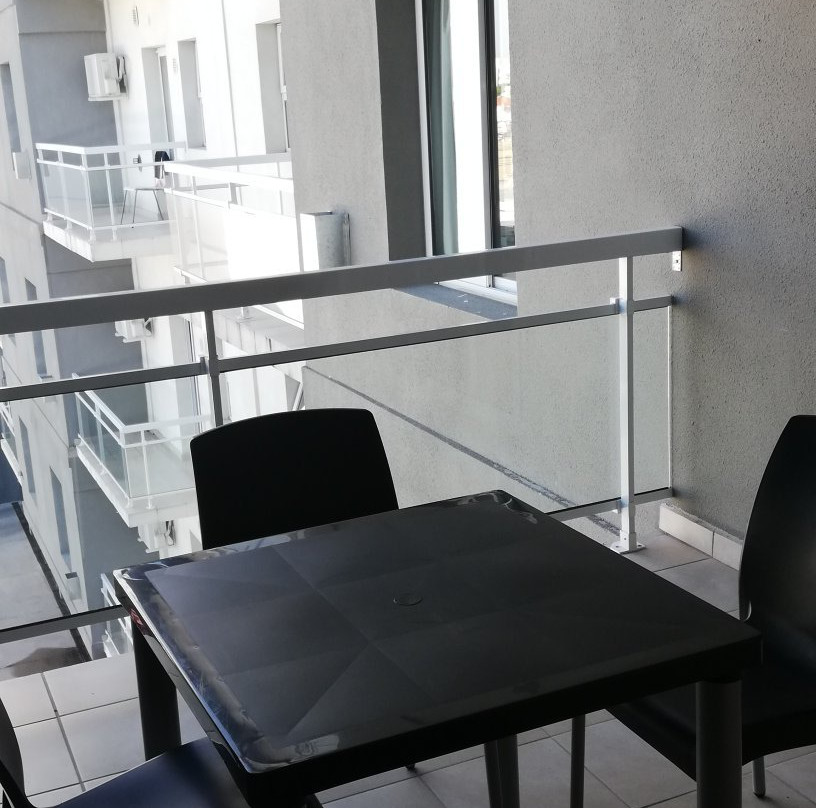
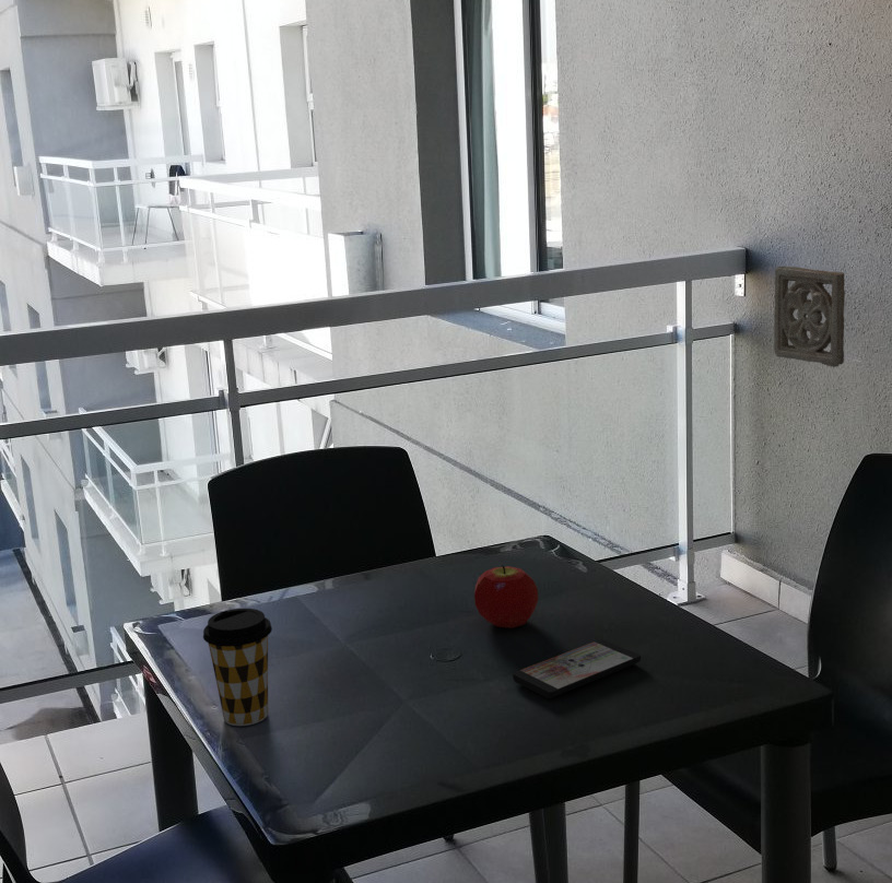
+ smartphone (577, 668)
+ wall ornament (808, 316)
+ fruit (506, 592)
+ coffee cup (240, 668)
